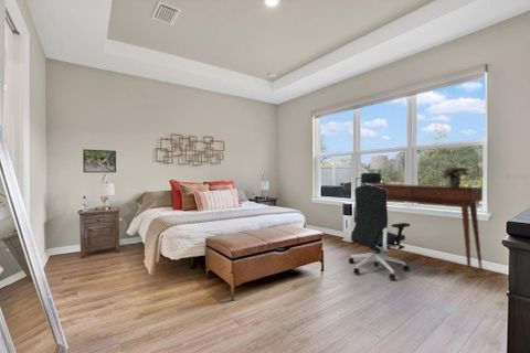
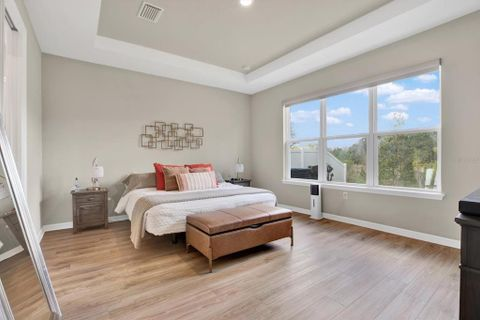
- office chair (374, 221)
- potted plant (454, 176)
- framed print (99, 161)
- table lamp (379, 170)
- desk (421, 203)
